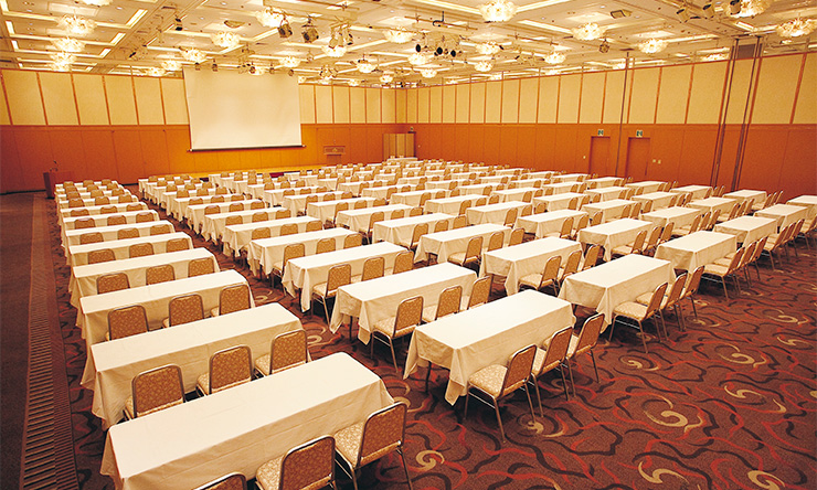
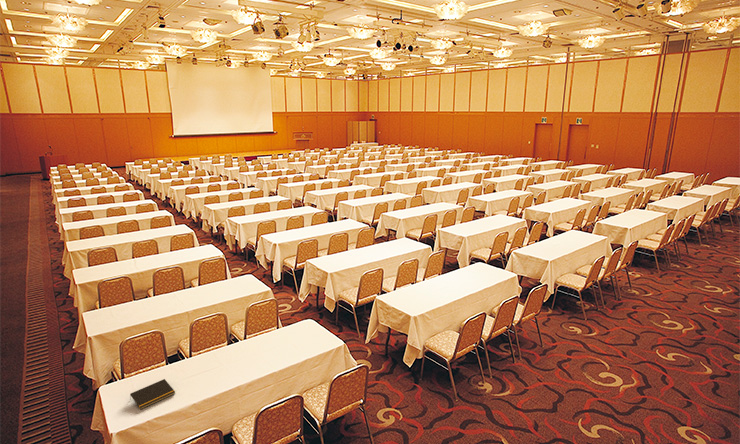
+ notepad (153, 393)
